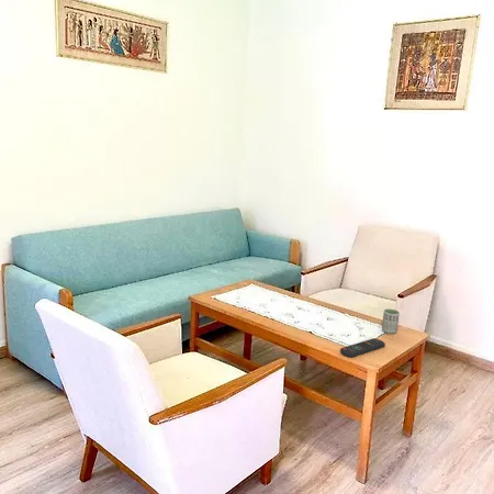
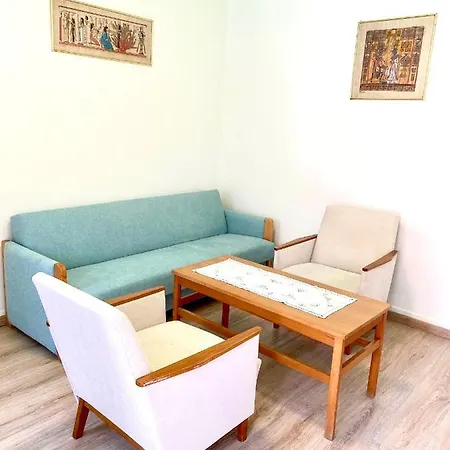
- remote control (362, 347)
- cup (390, 321)
